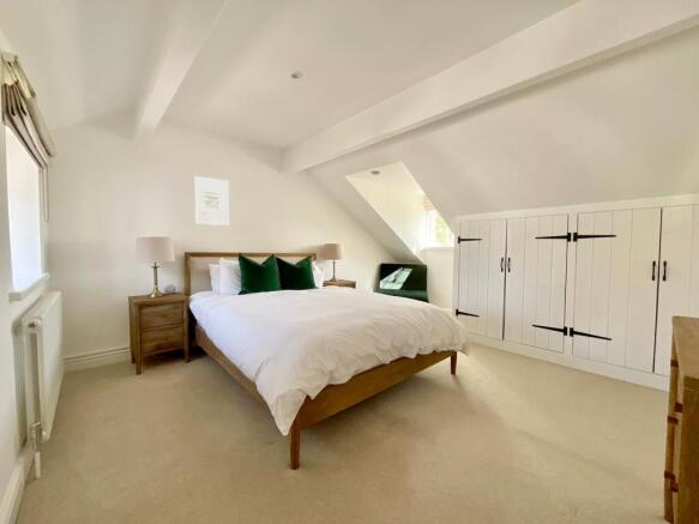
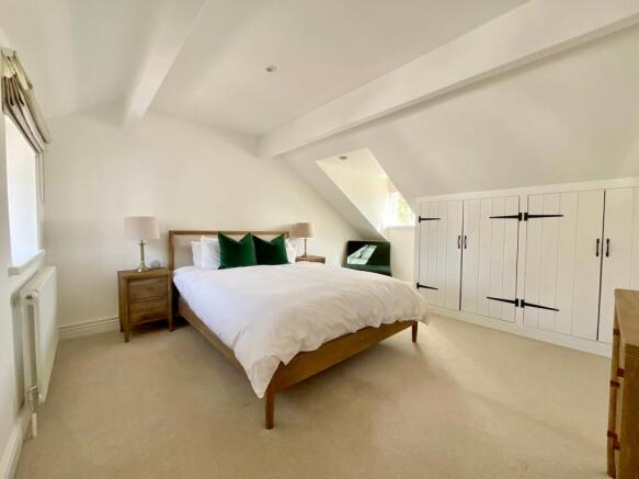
- wall art (212, 201)
